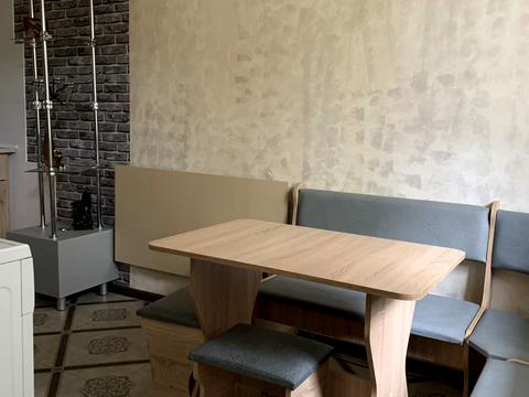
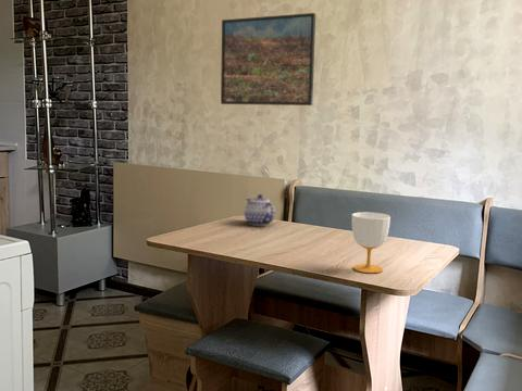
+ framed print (265, 61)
+ cup (369, 242)
+ teapot (259, 209)
